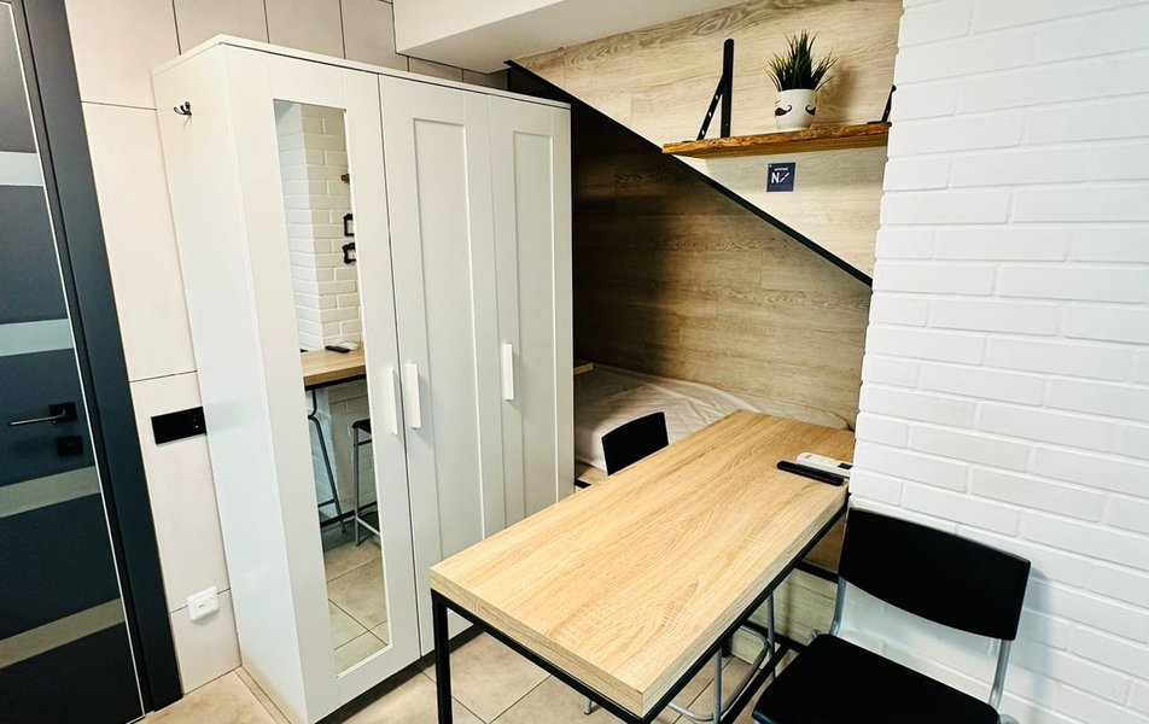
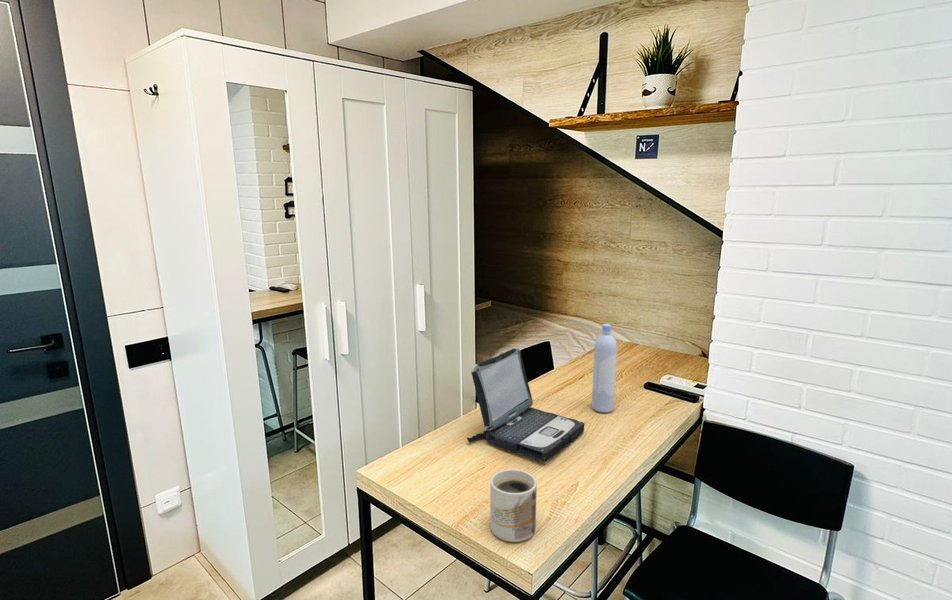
+ laptop (526, 399)
+ mug (515, 501)
+ bottle (604, 367)
